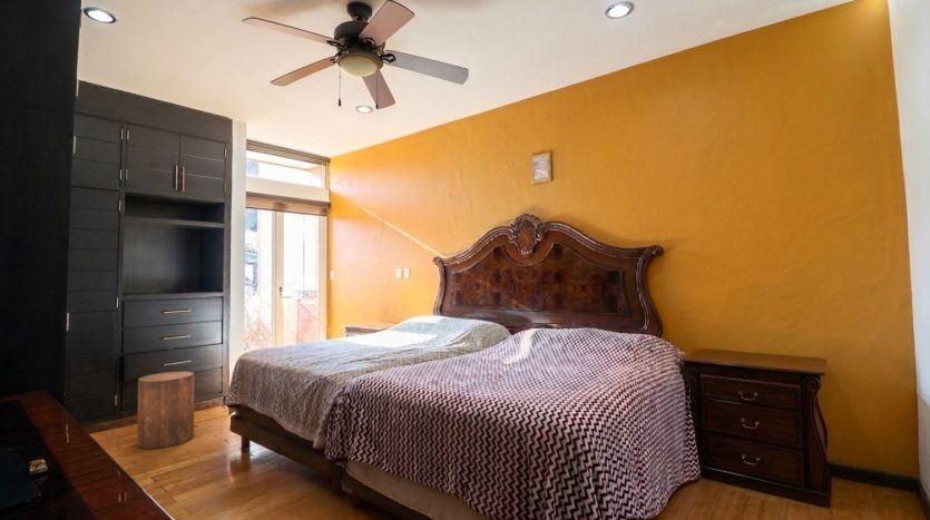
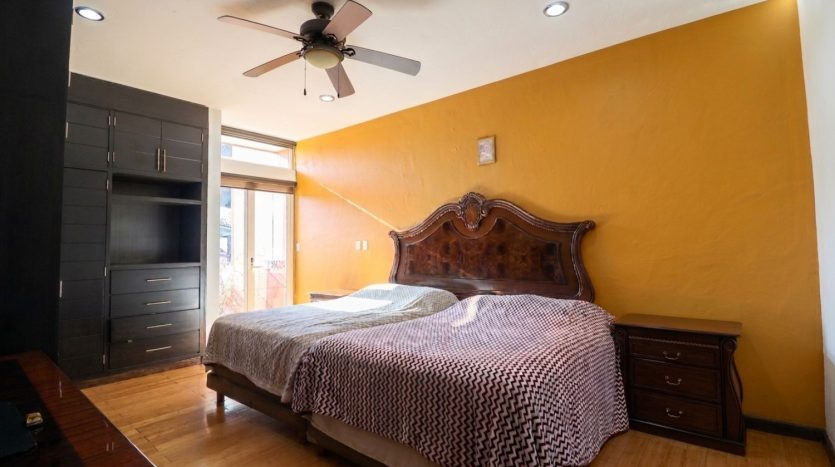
- stool (166, 408)
